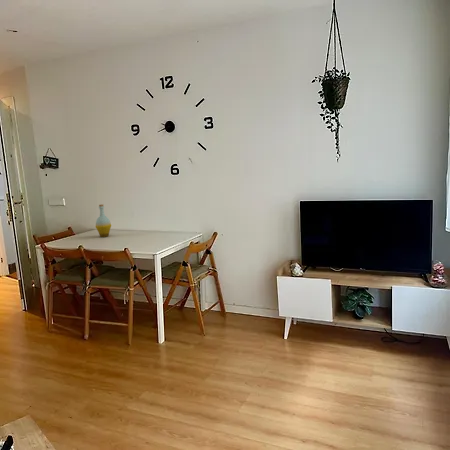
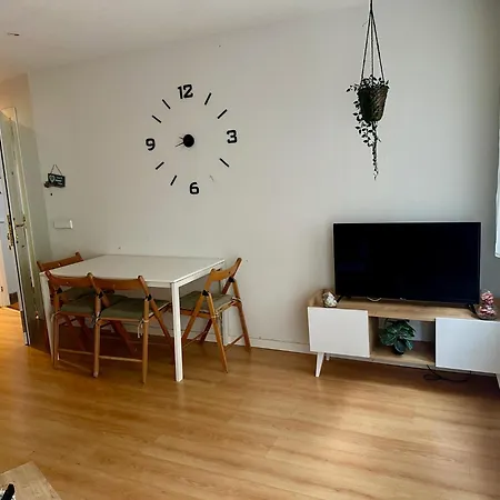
- bottle (102, 220)
